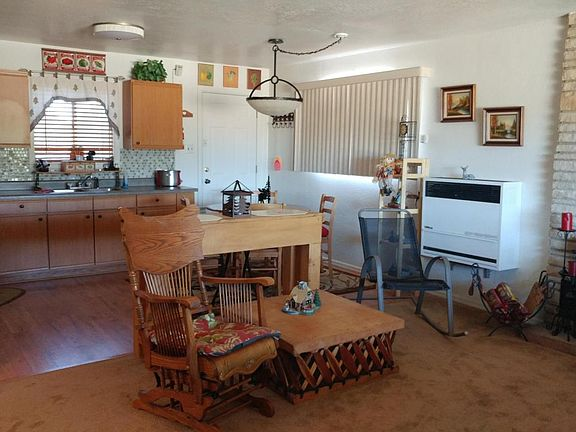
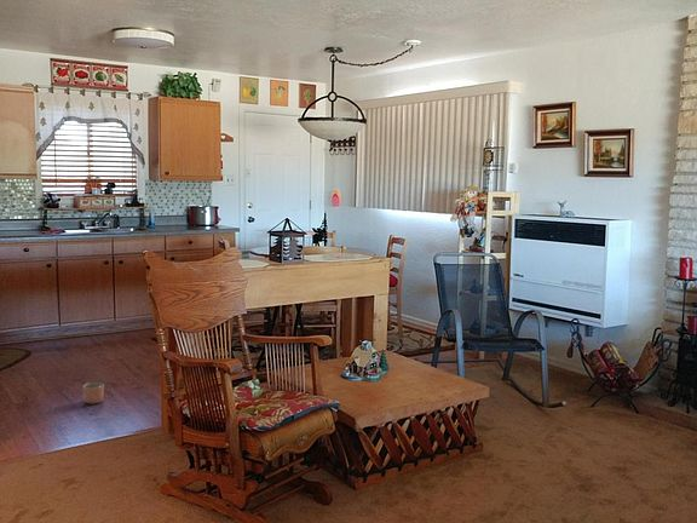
+ planter (93, 393)
